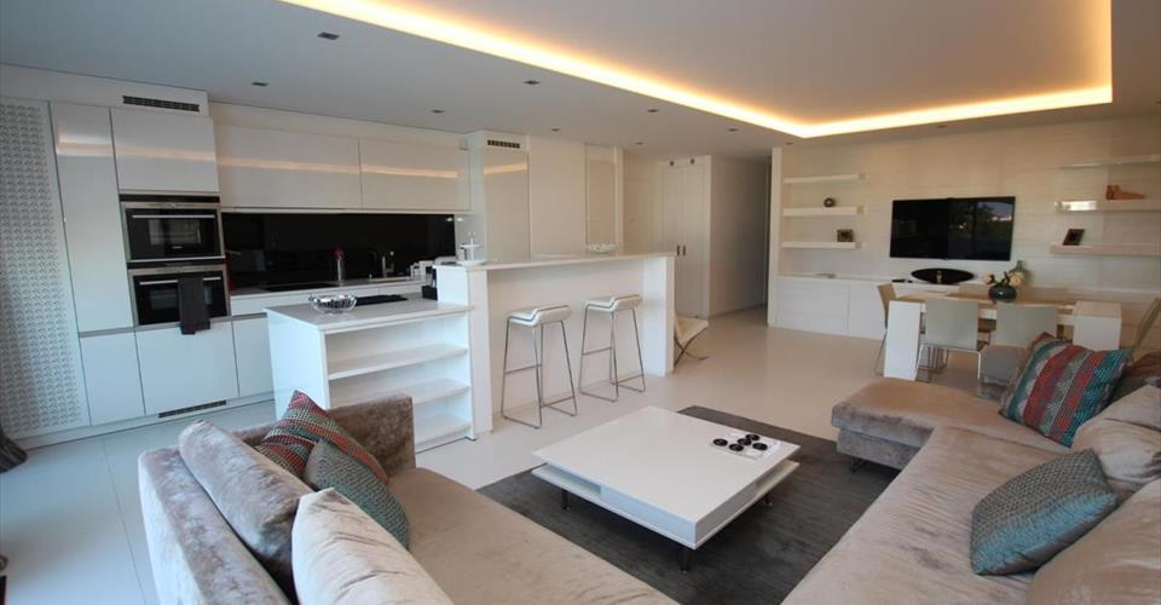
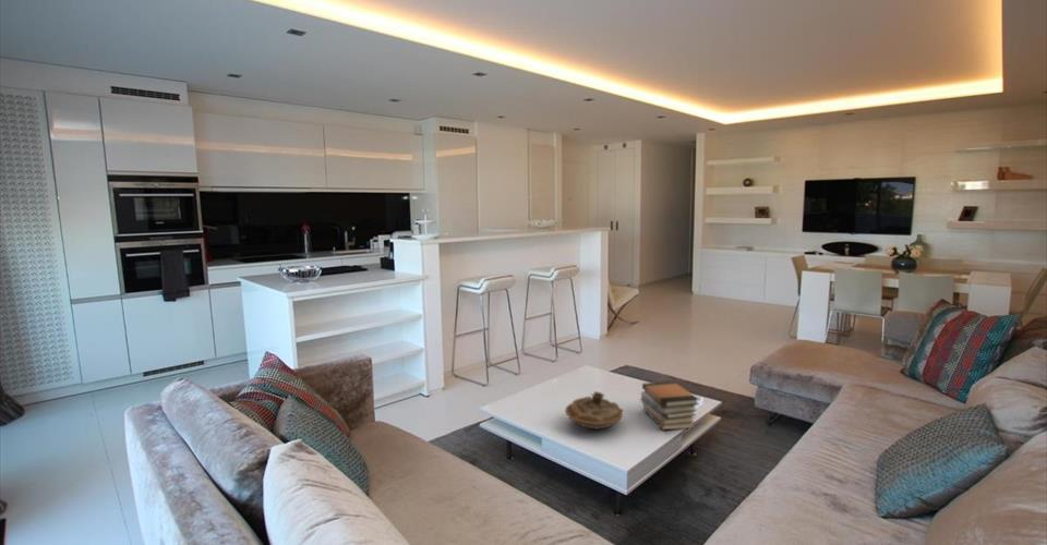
+ decorative bowl (593, 408)
+ book stack (667, 403)
